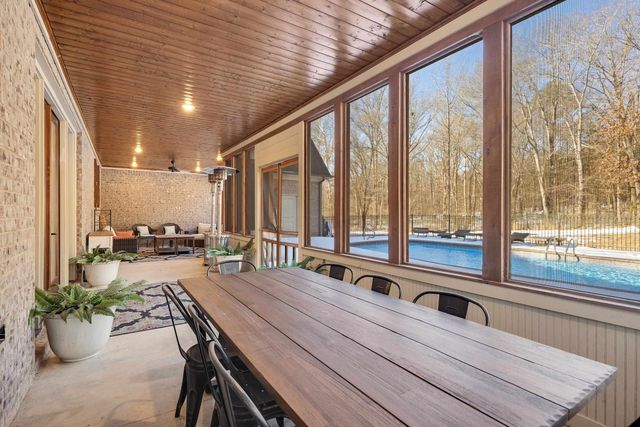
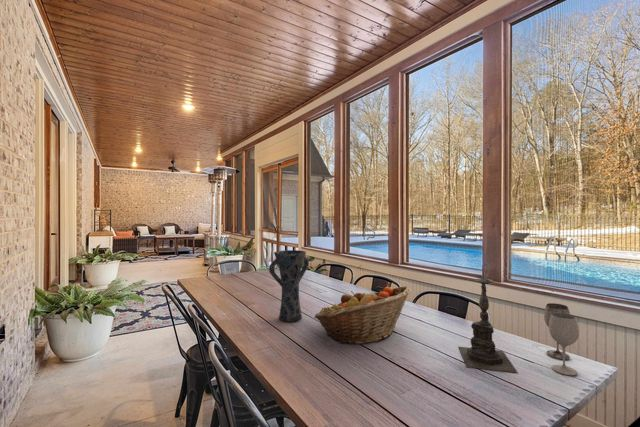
+ wineglass (560, 336)
+ candle holder (485, 312)
+ fruit basket (364, 309)
+ vase (290, 285)
